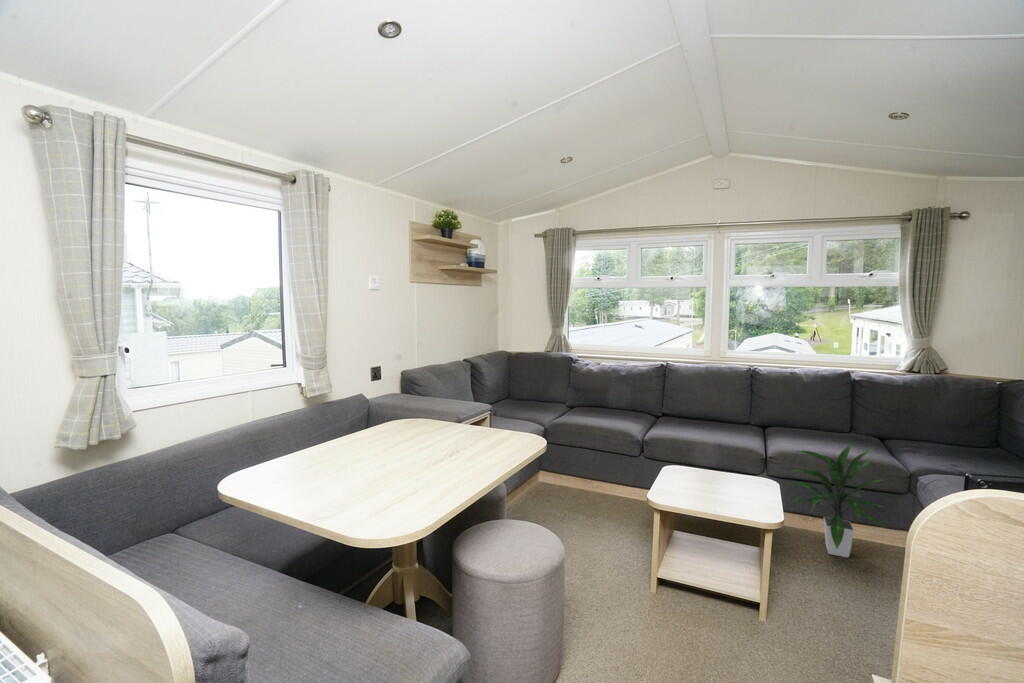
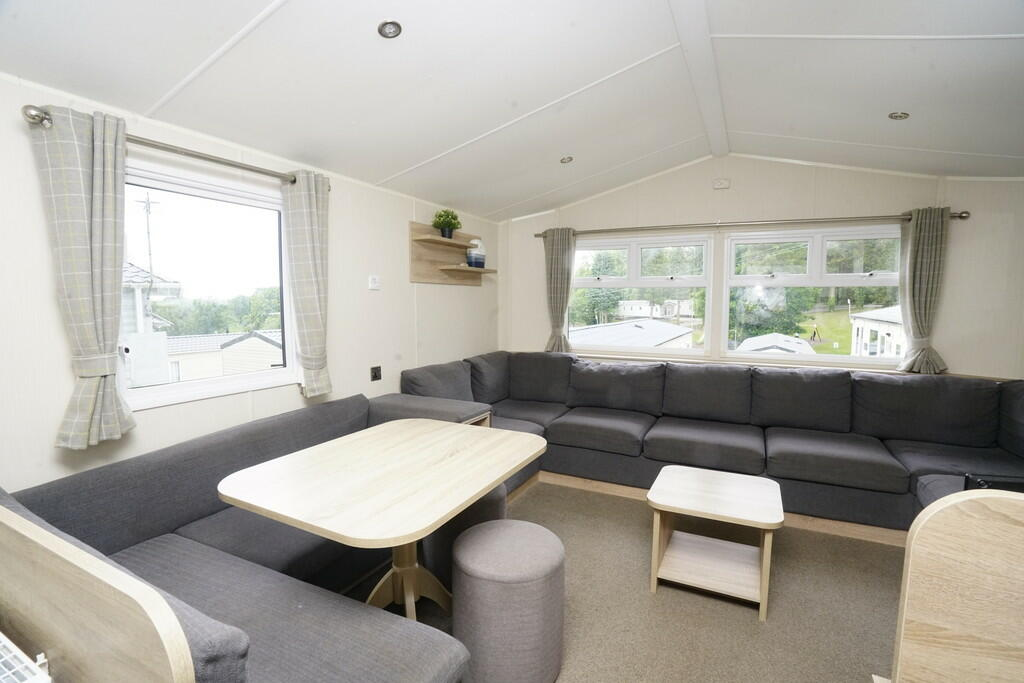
- indoor plant (837, 498)
